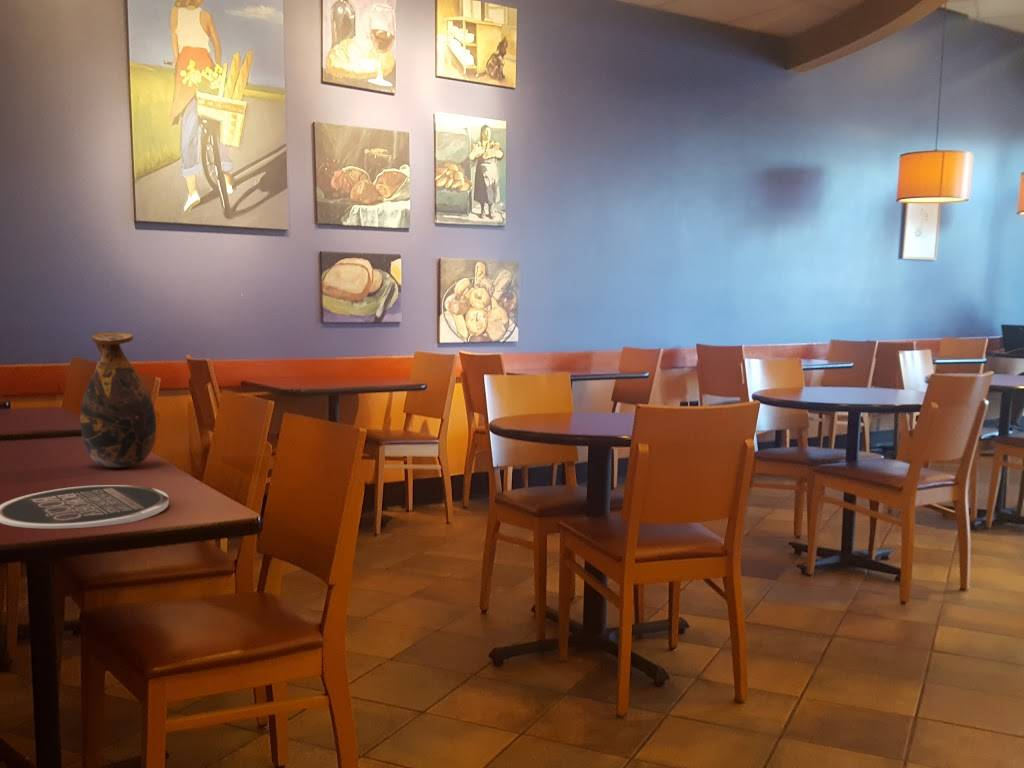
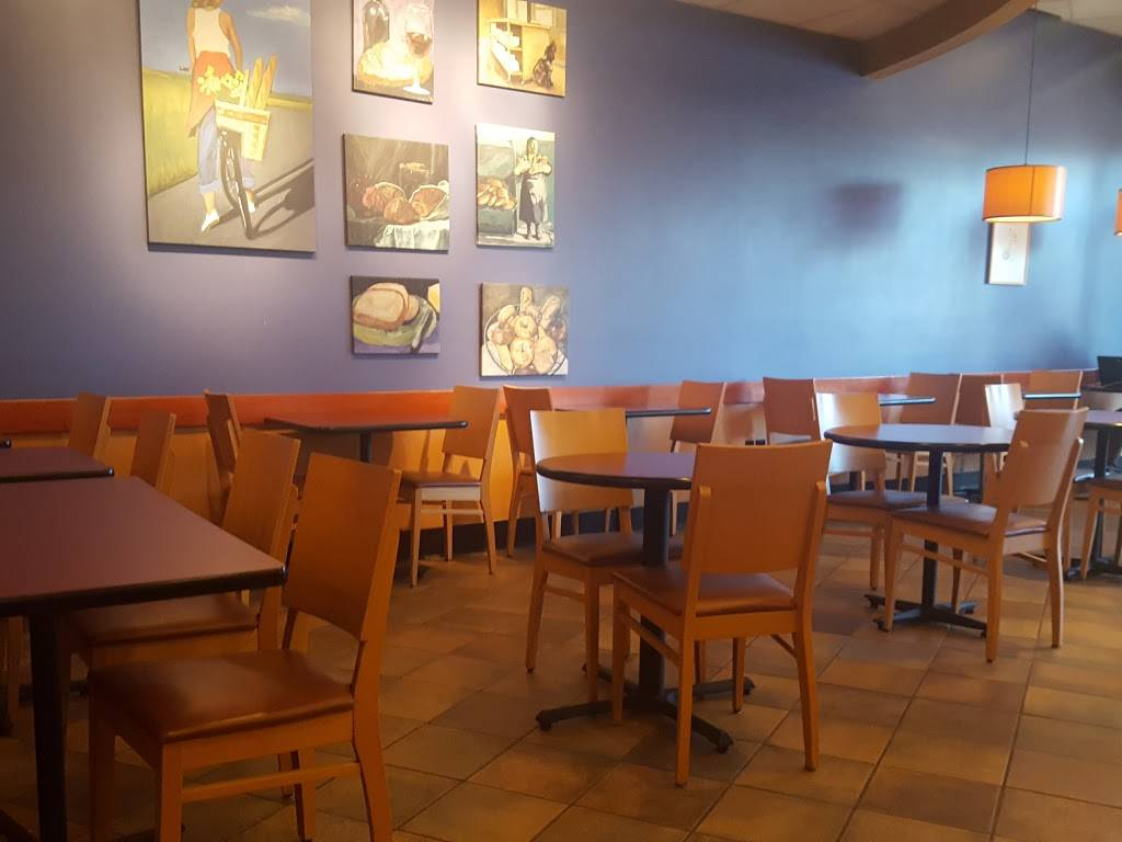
- plate (84, 506)
- vase (118, 399)
